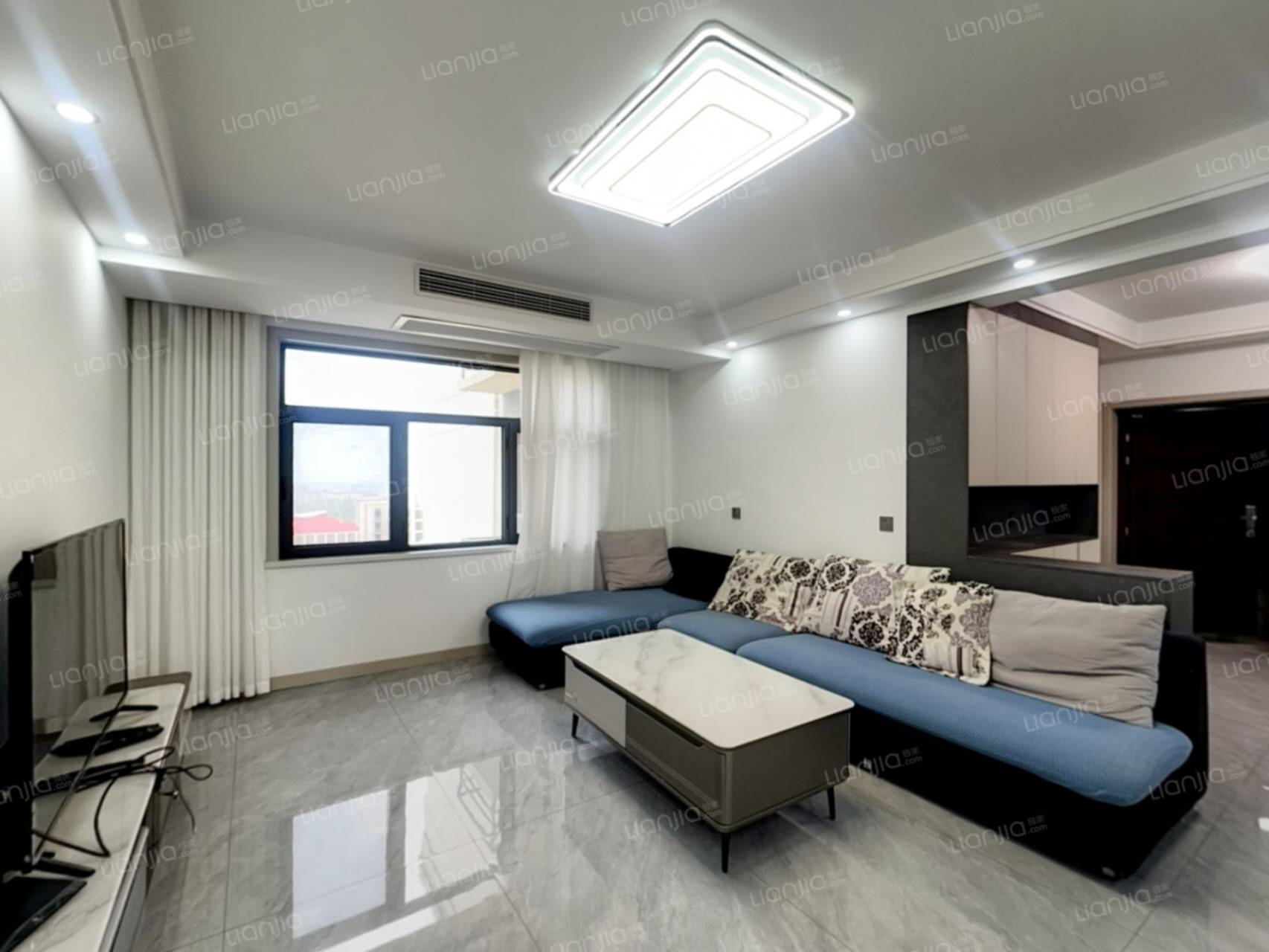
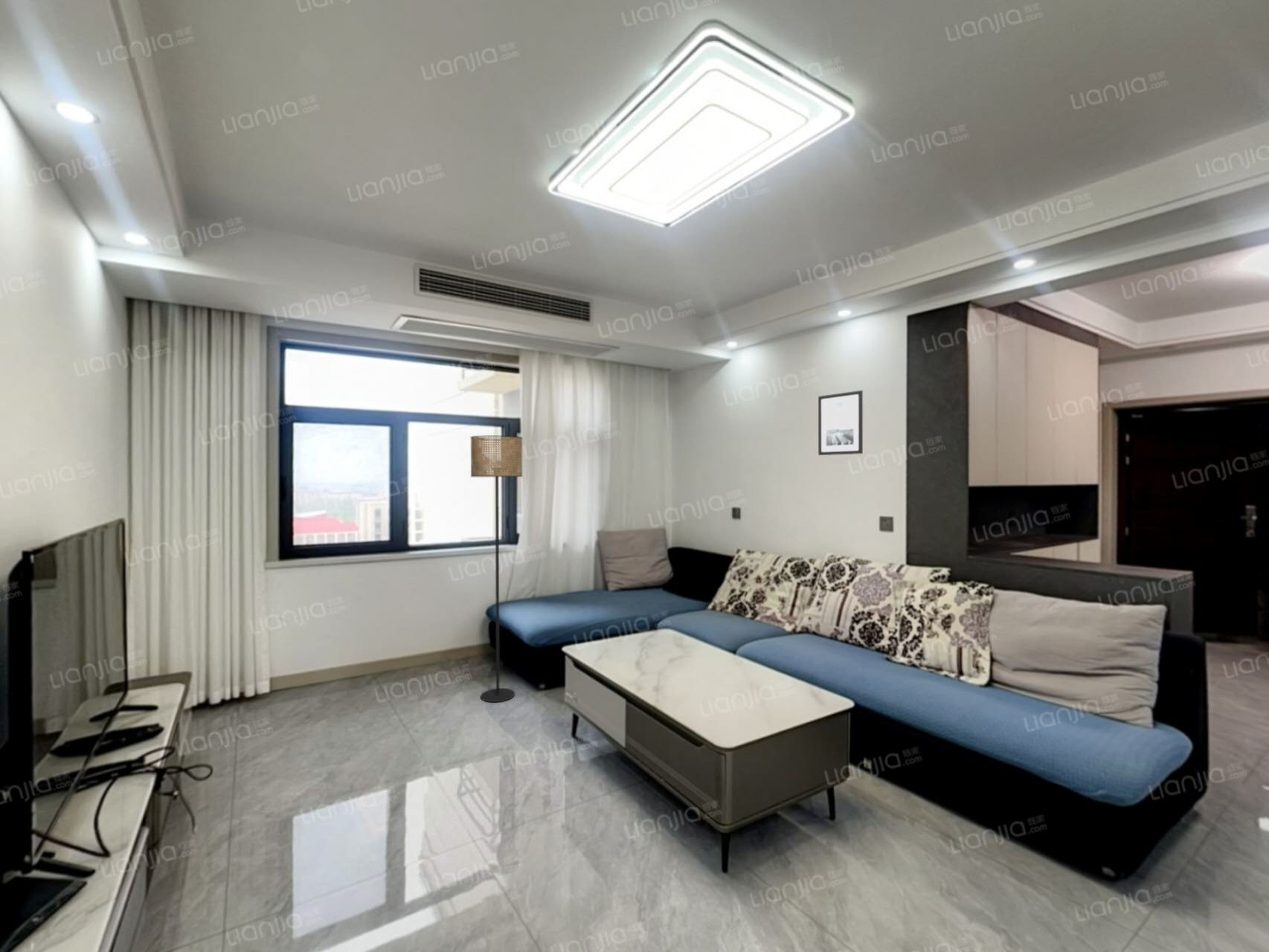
+ floor lamp (497, 566)
+ wall art (839, 424)
